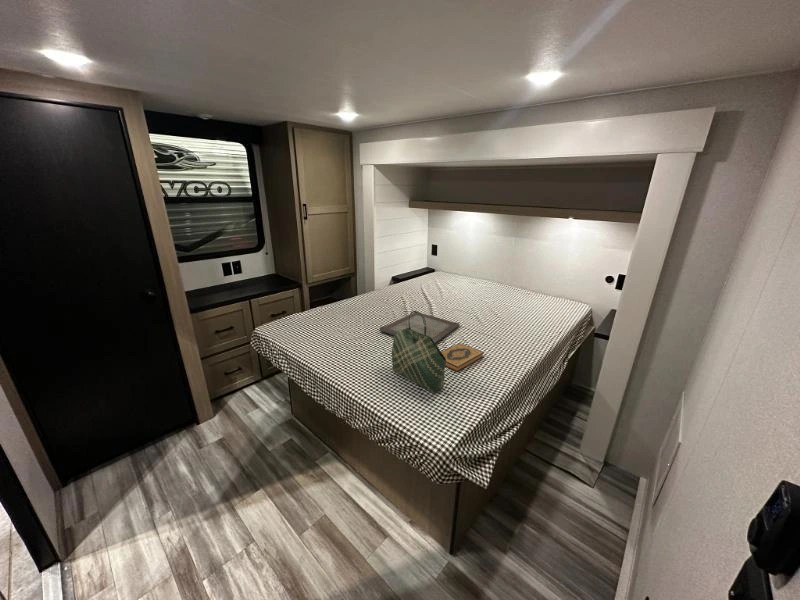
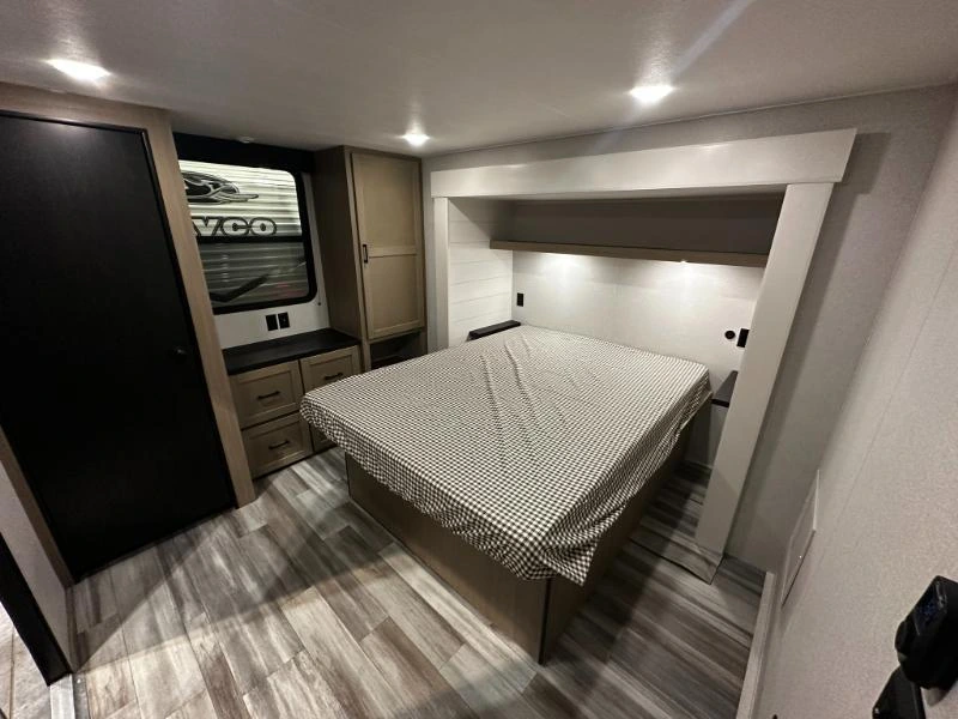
- serving tray (421, 327)
- hardback book (458, 356)
- tote bag (418, 346)
